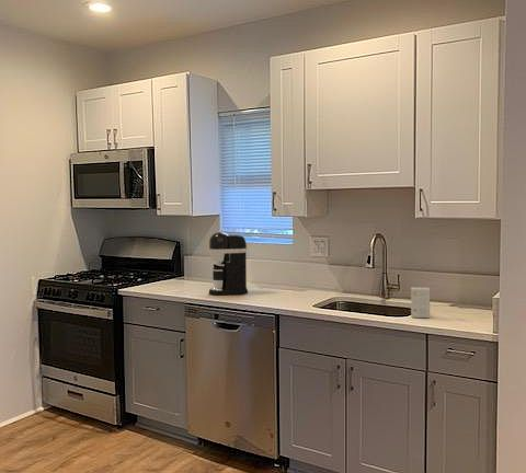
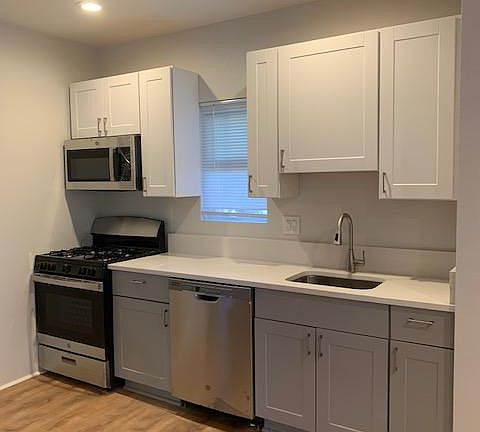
- small box (420, 302)
- coffee maker (228, 262)
